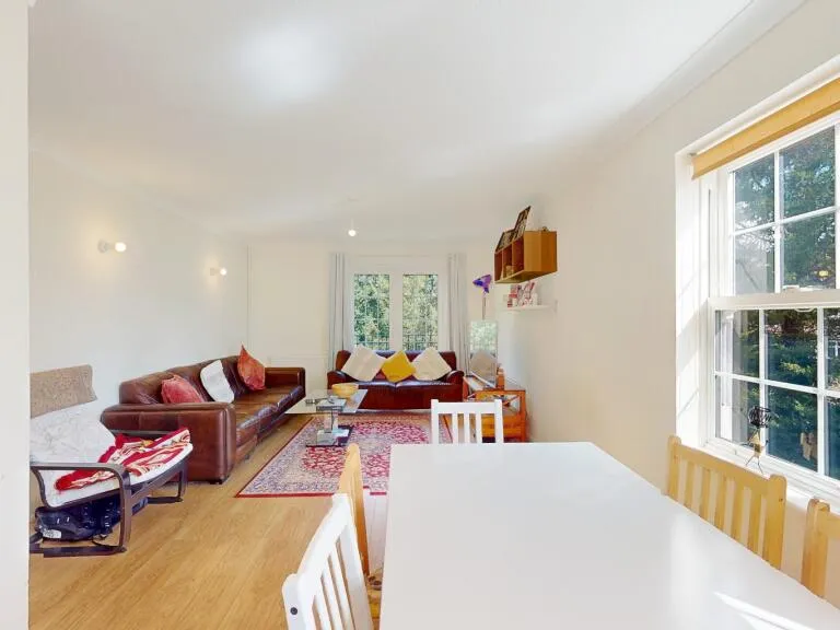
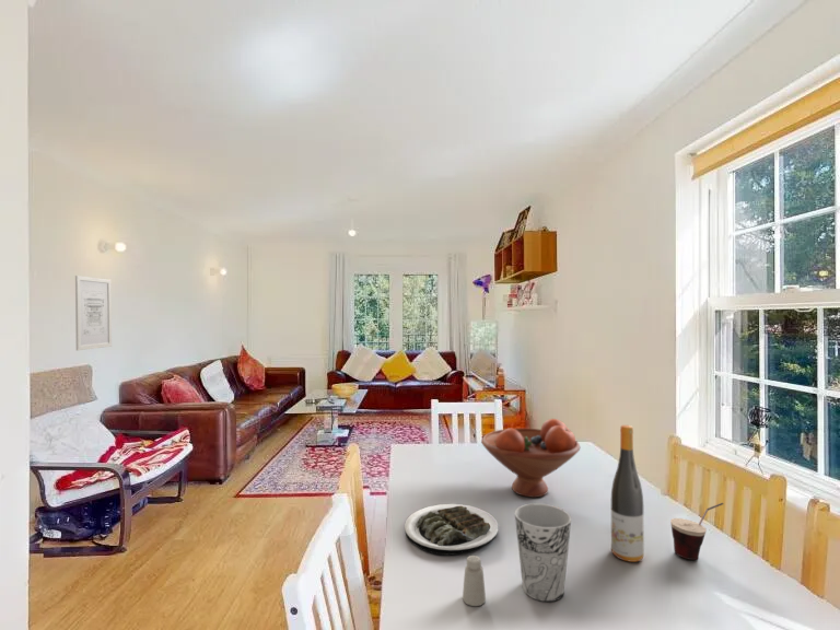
+ cup (699, 529)
+ plate (451, 524)
+ wine bottle (627, 490)
+ cup (542, 551)
+ wall art (94, 313)
+ fruit bowl (529, 455)
+ saltshaker (474, 579)
